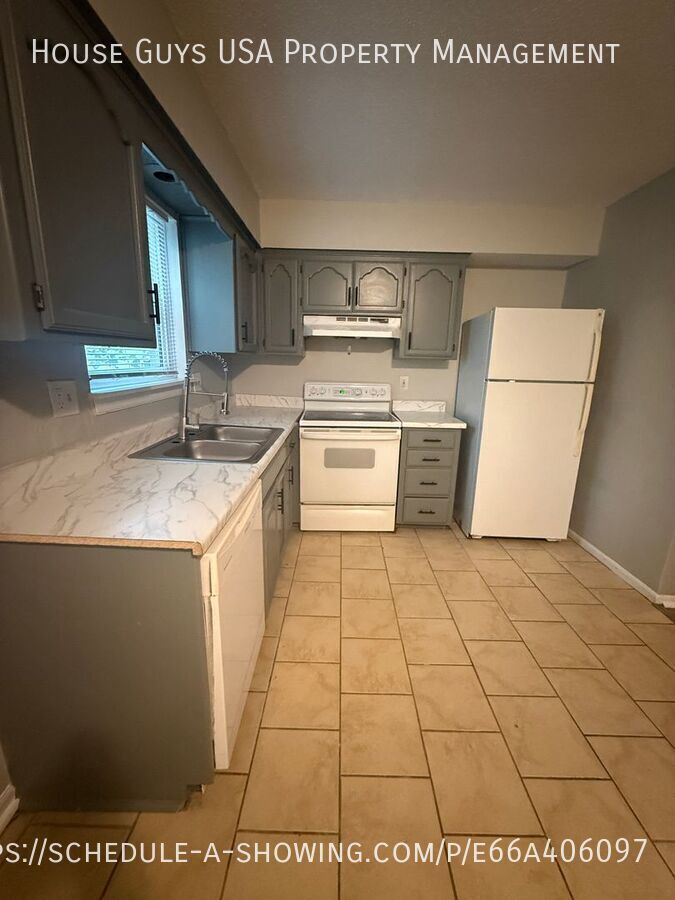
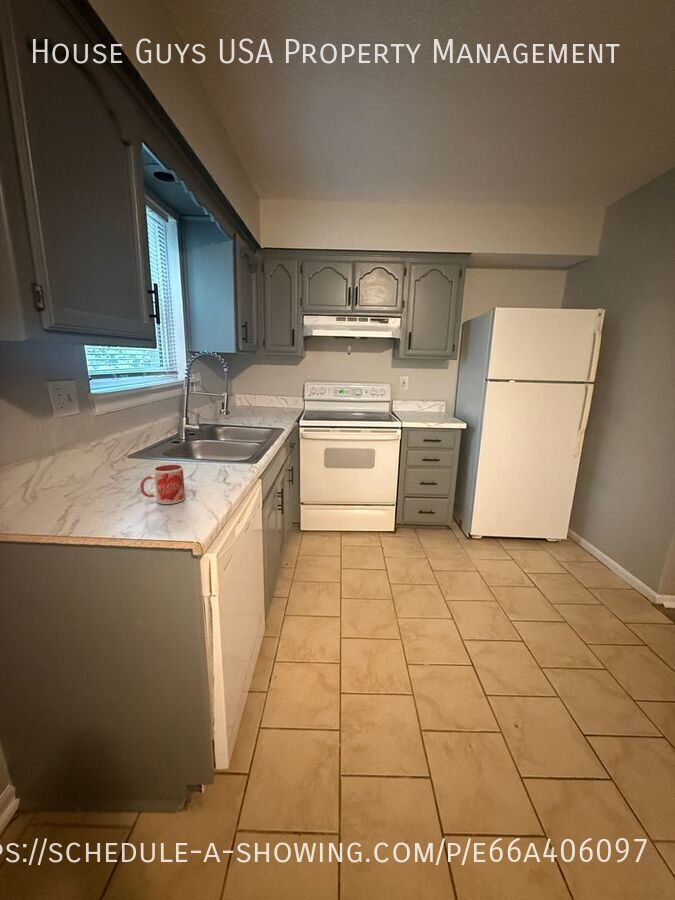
+ mug (162, 484)
